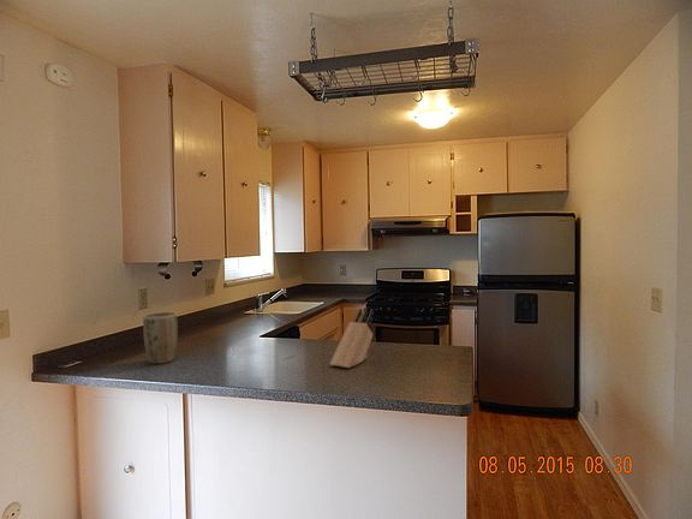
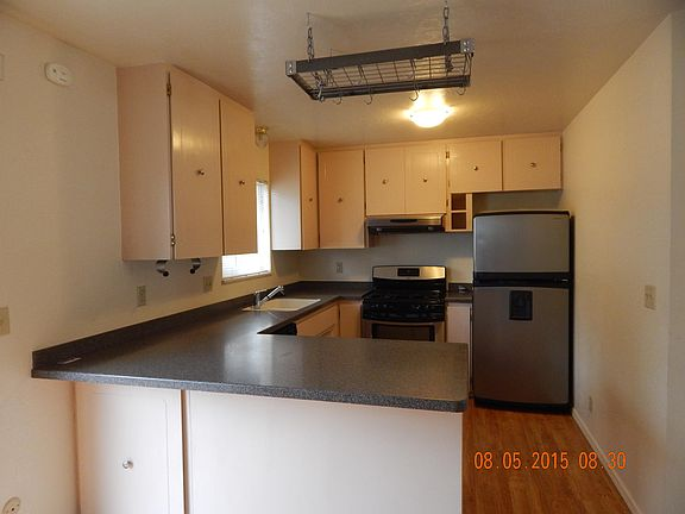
- plant pot (161, 338)
- knife block (354, 335)
